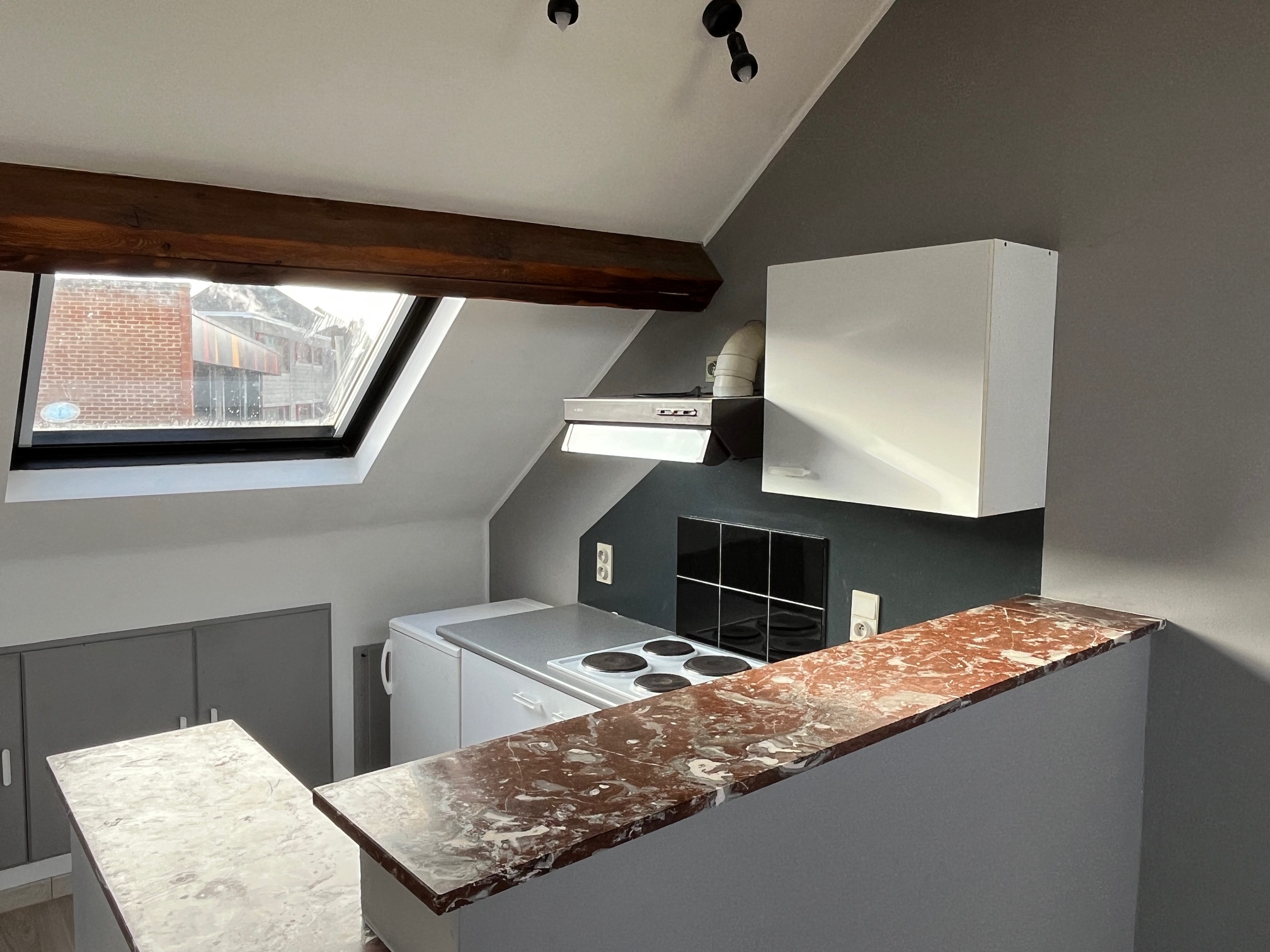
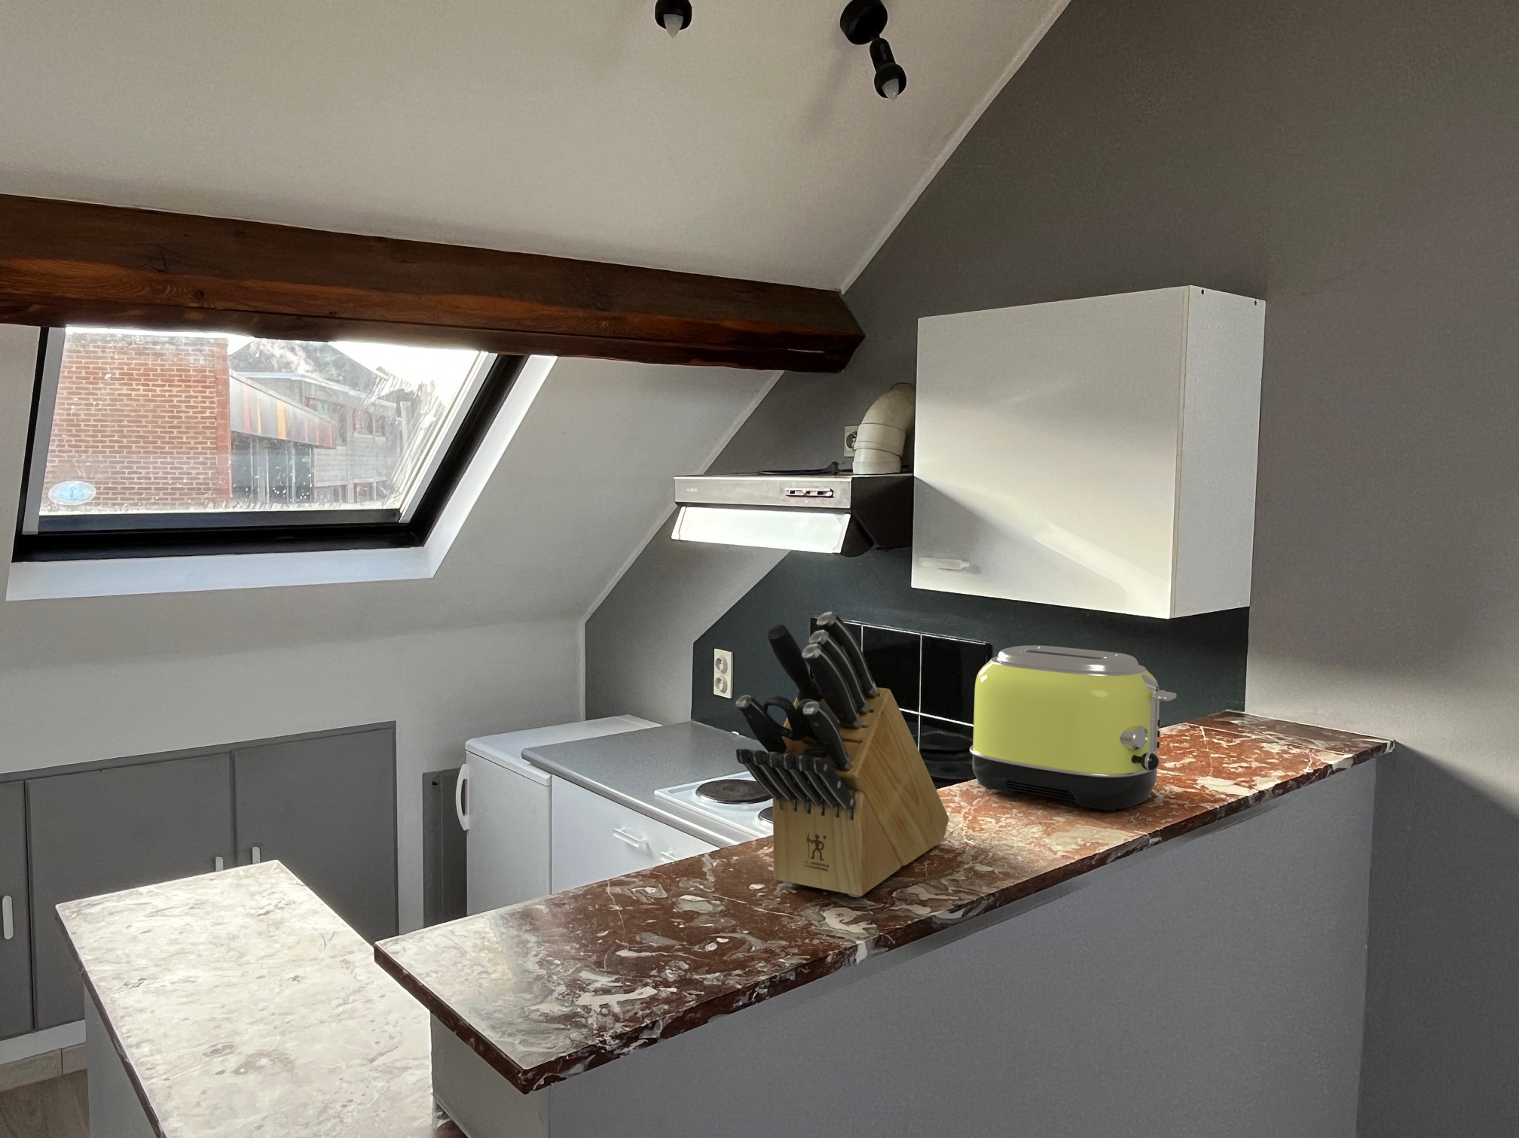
+ knife block (850, 739)
+ toaster (1072, 723)
